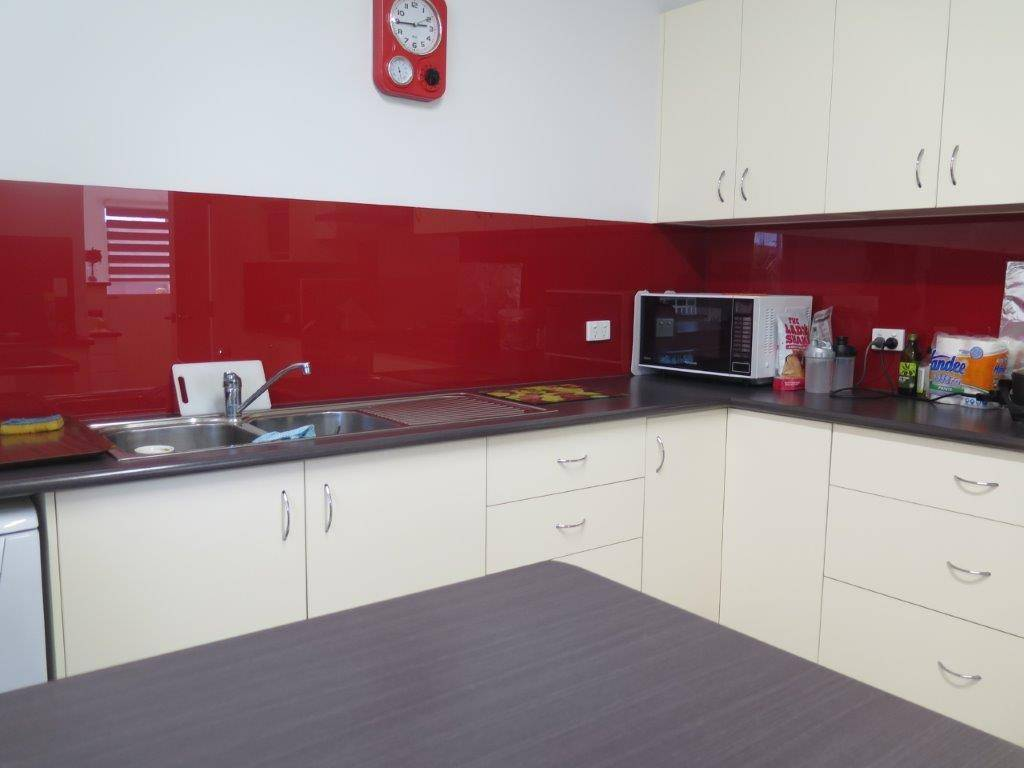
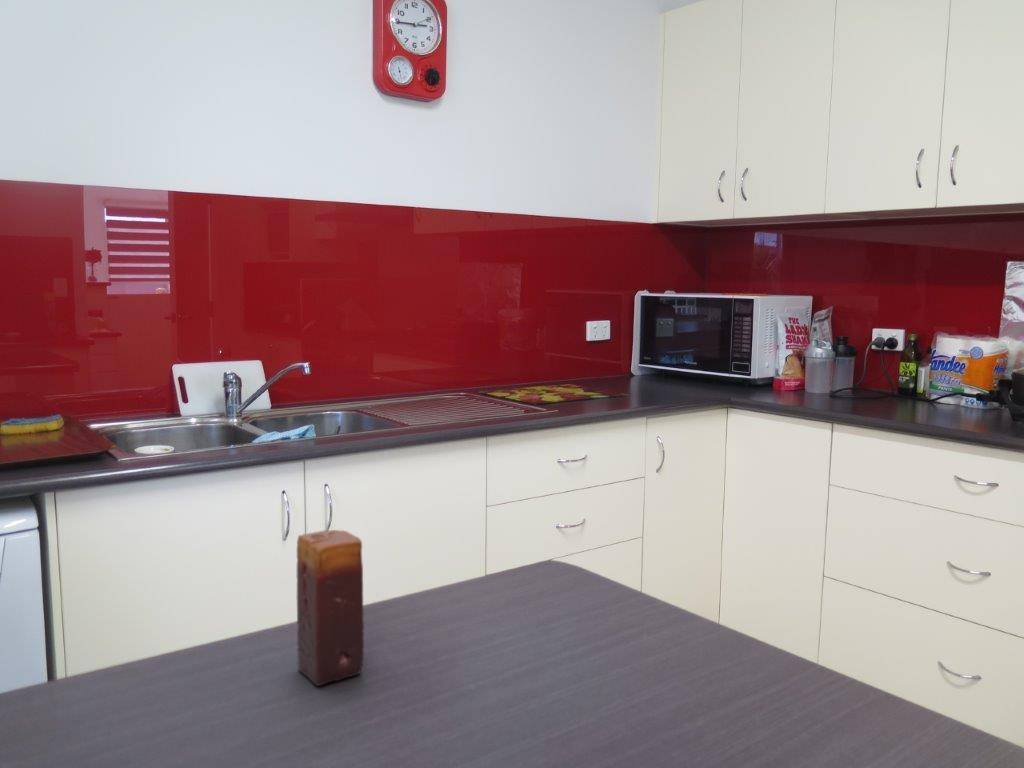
+ candle (330, 604)
